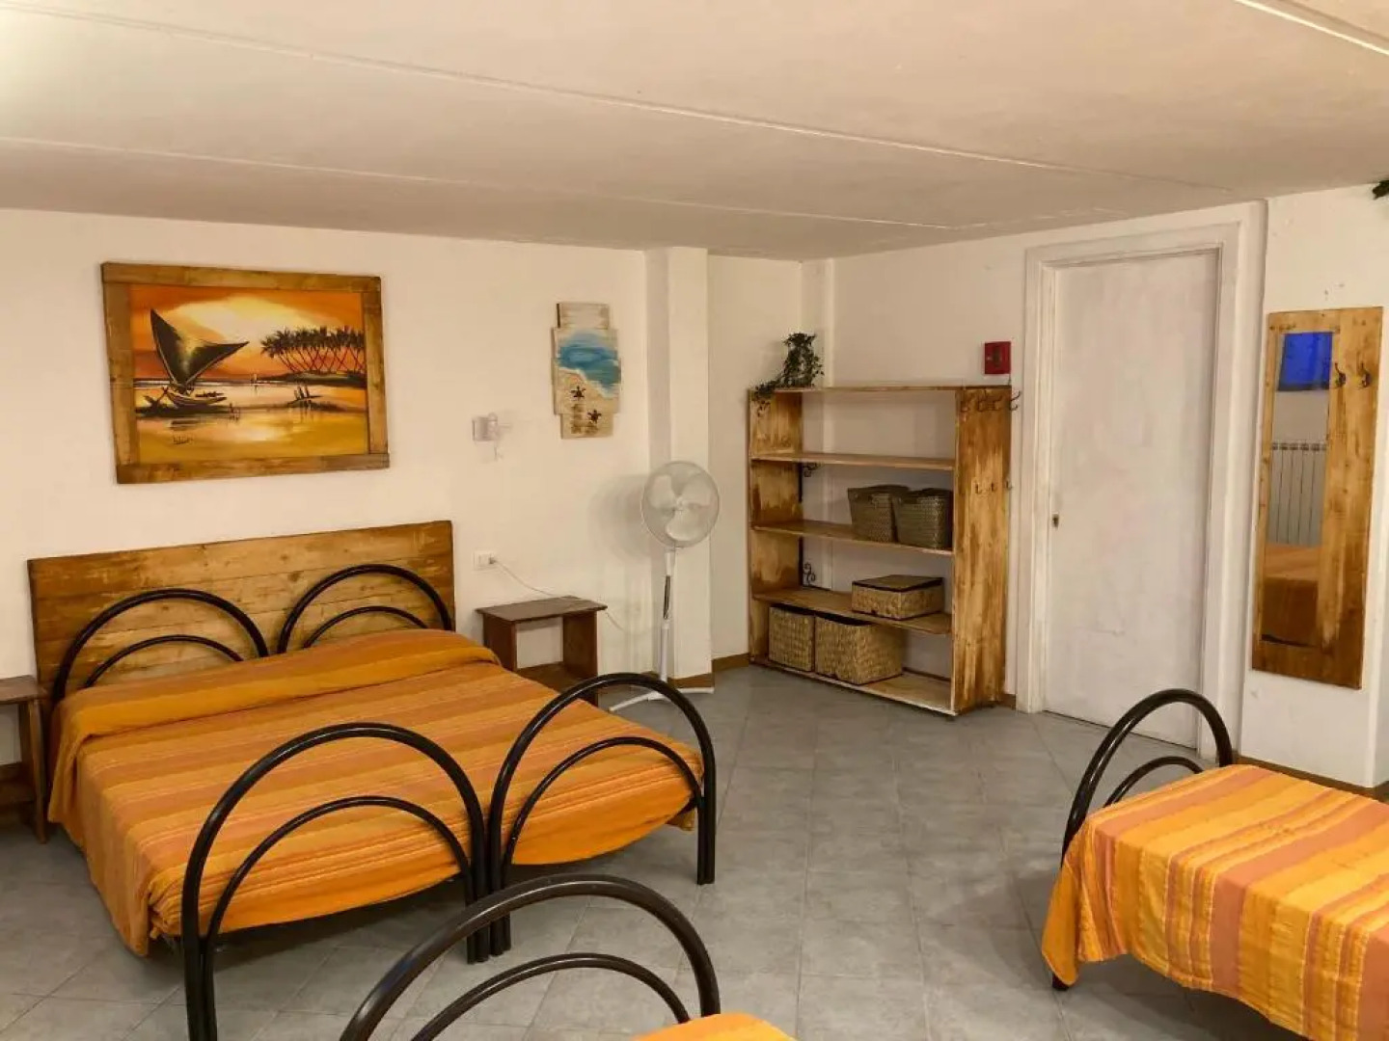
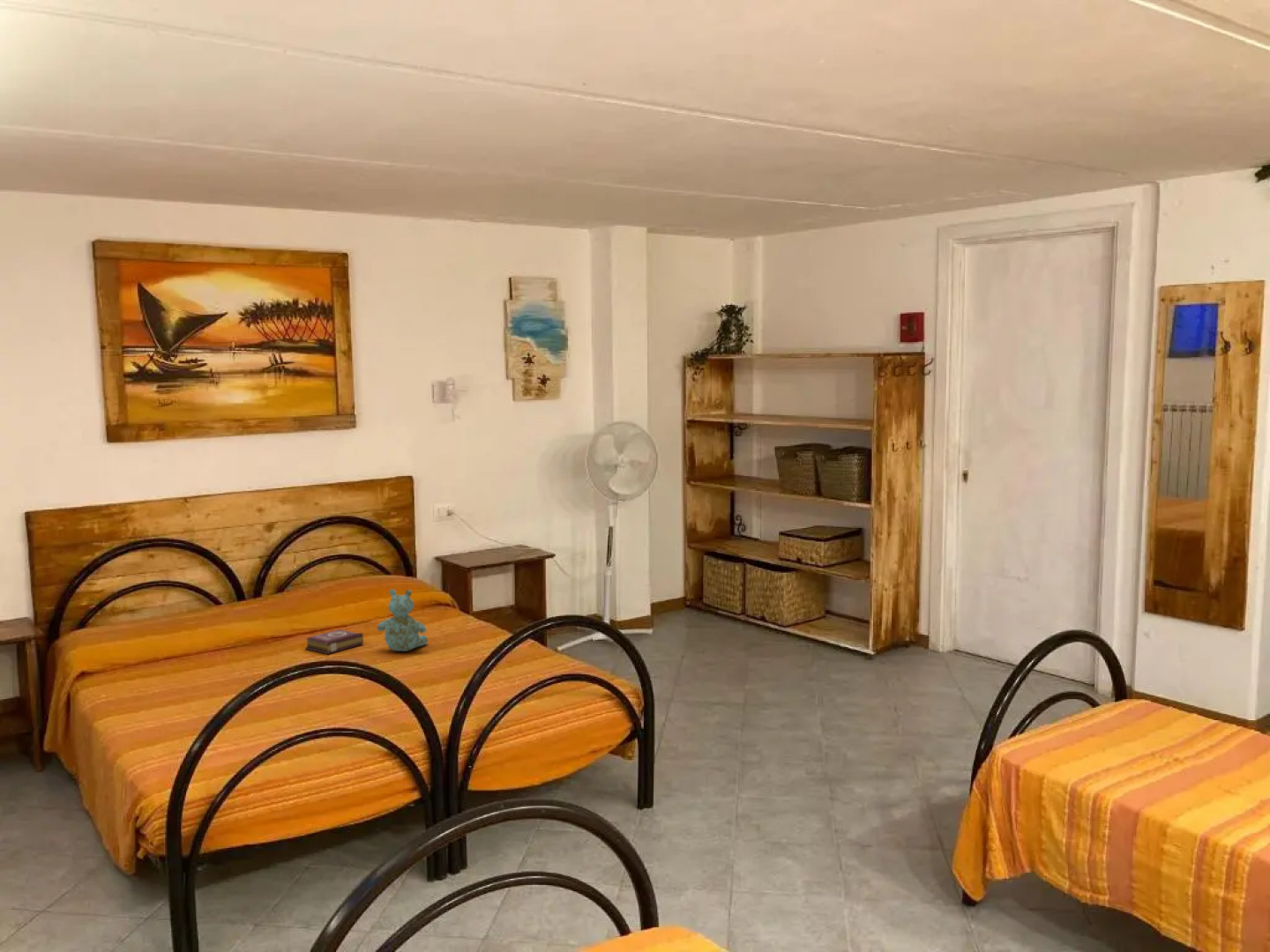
+ book (334, 640)
+ stuffed bear (405, 618)
